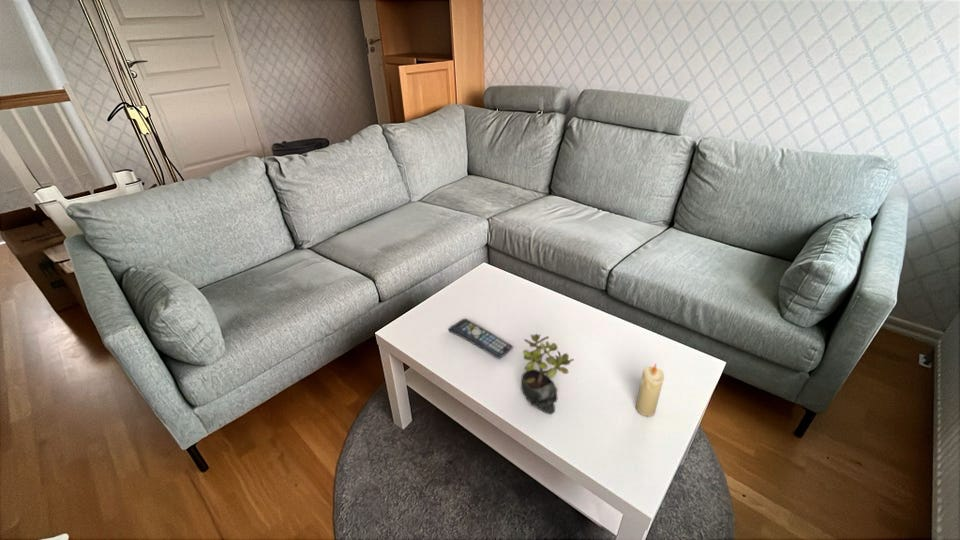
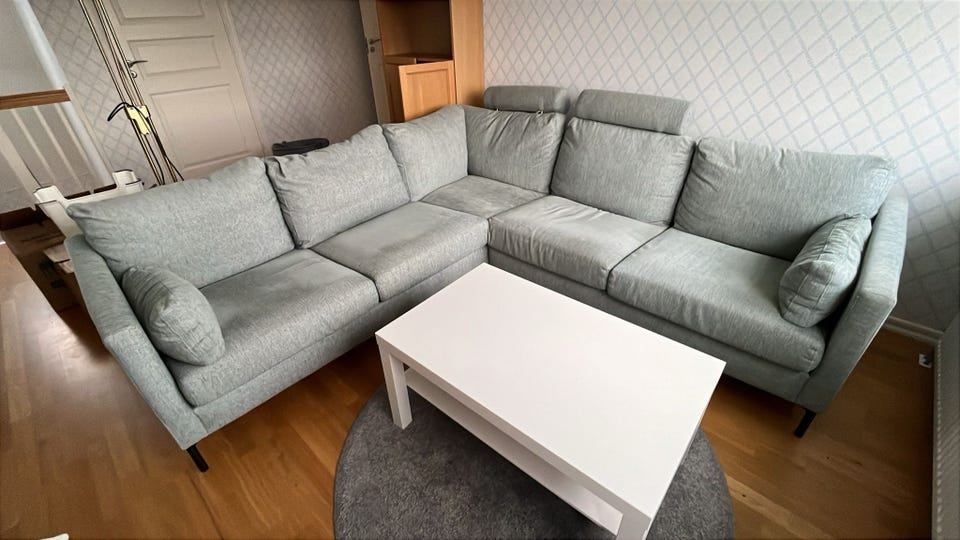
- succulent plant (542, 373)
- candle (650, 387)
- remote control (479, 337)
